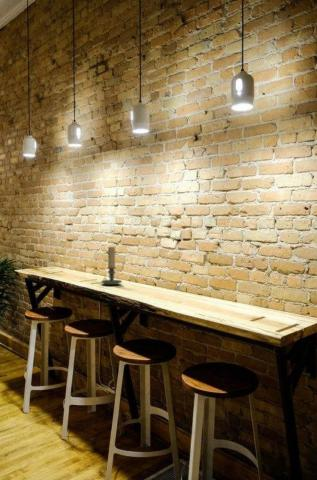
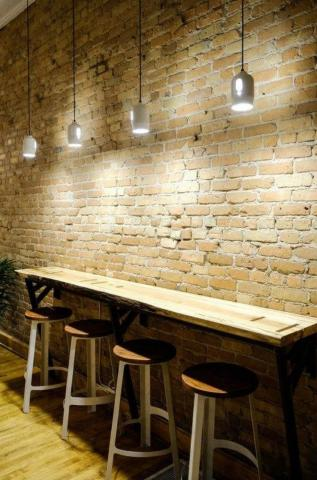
- candle holder (110, 265)
